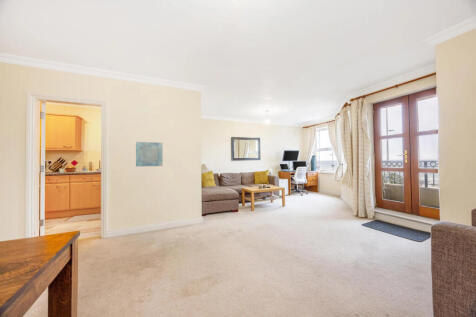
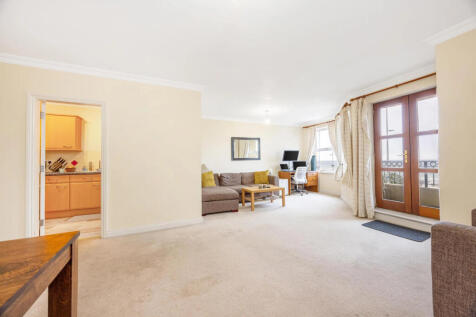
- wall art (149, 154)
